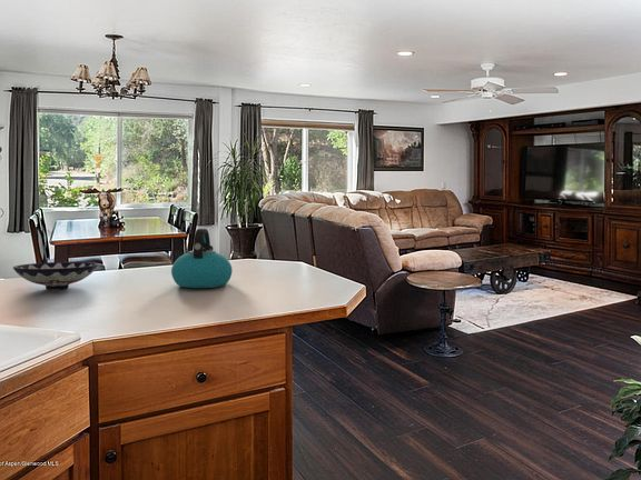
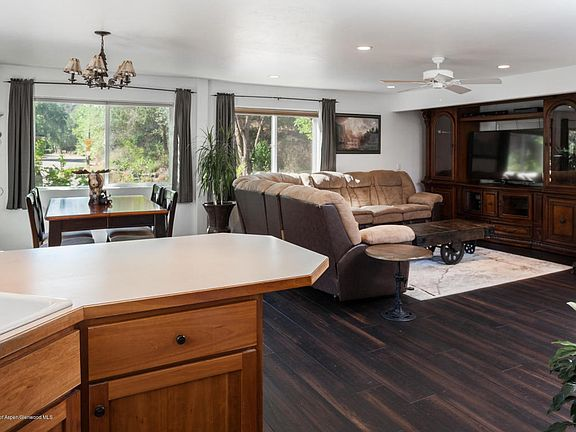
- bowl (57, 277)
- kettle (203, 256)
